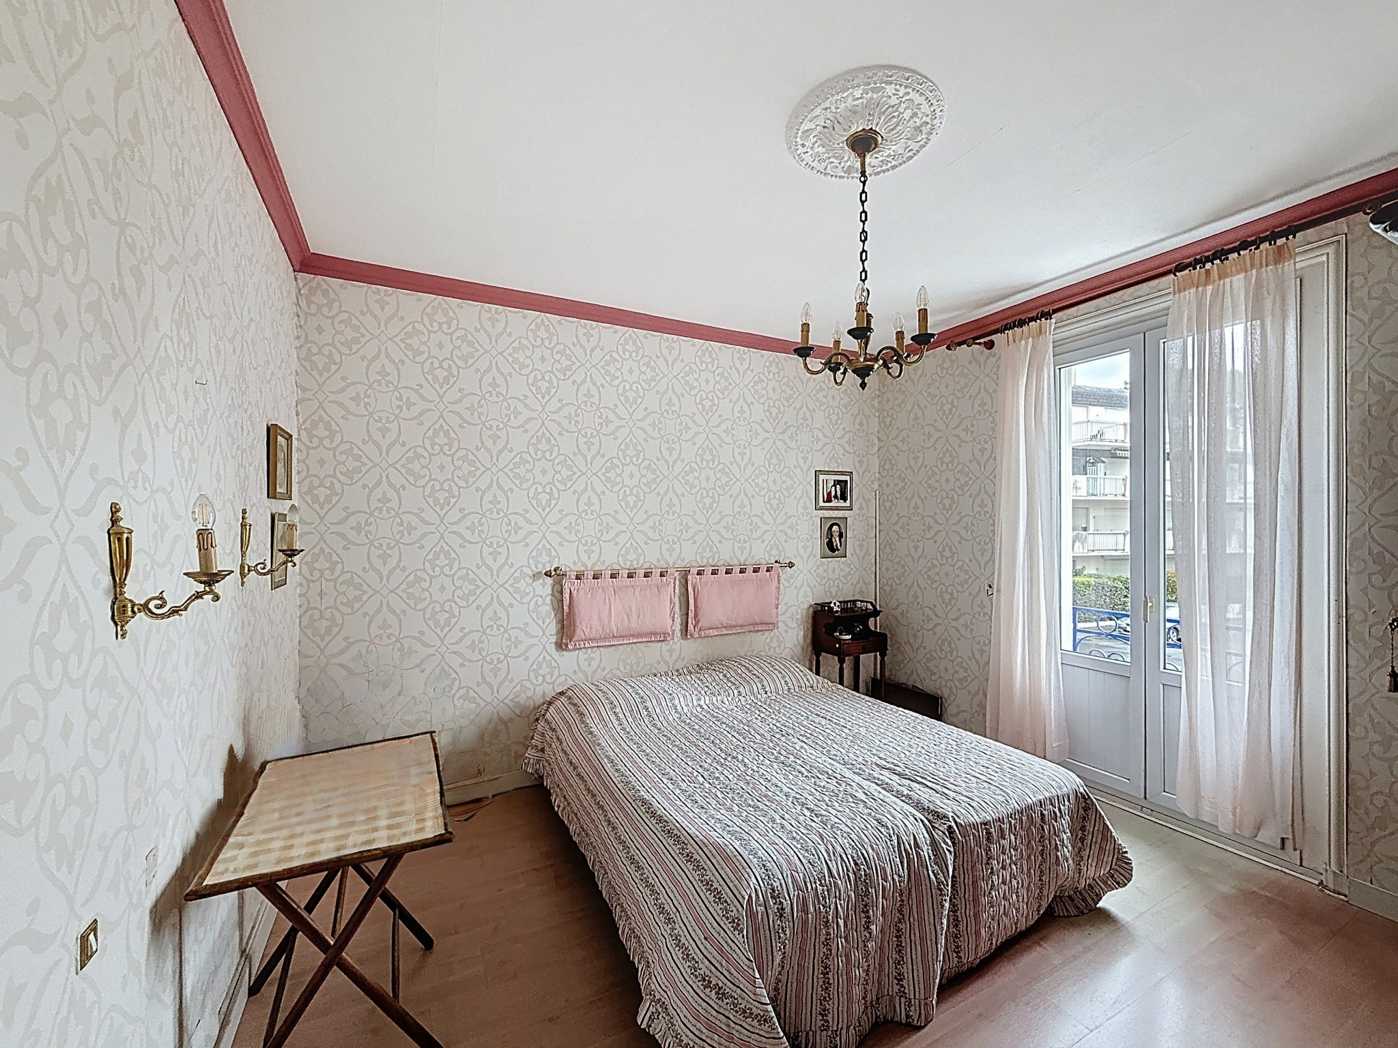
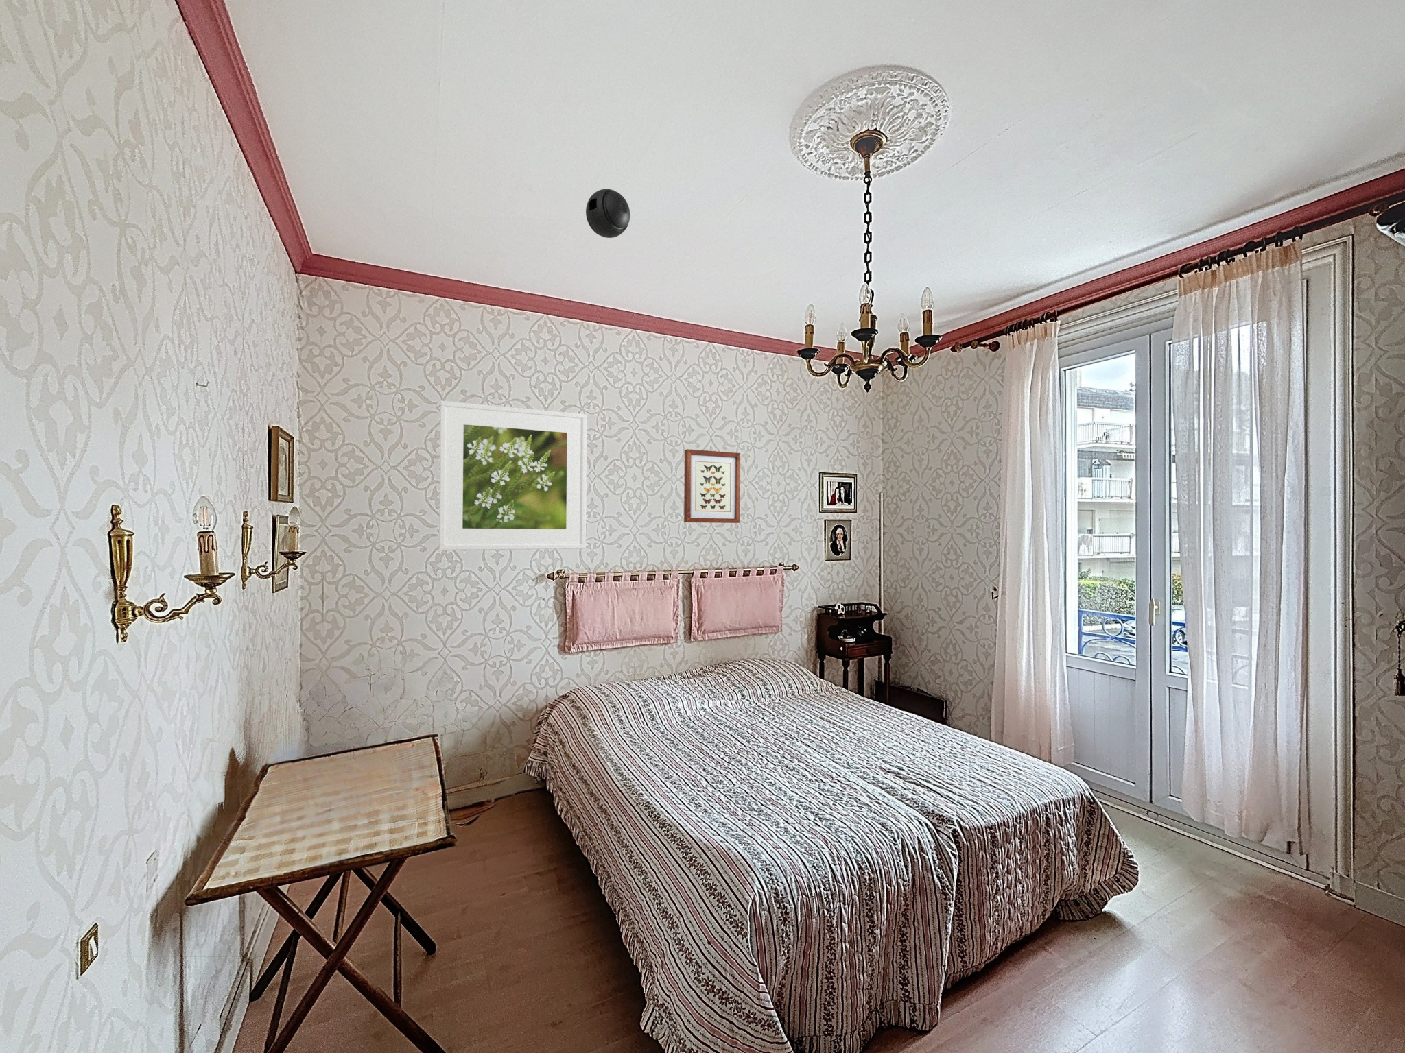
+ wall art (712, 487)
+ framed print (517, 479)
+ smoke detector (607, 213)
